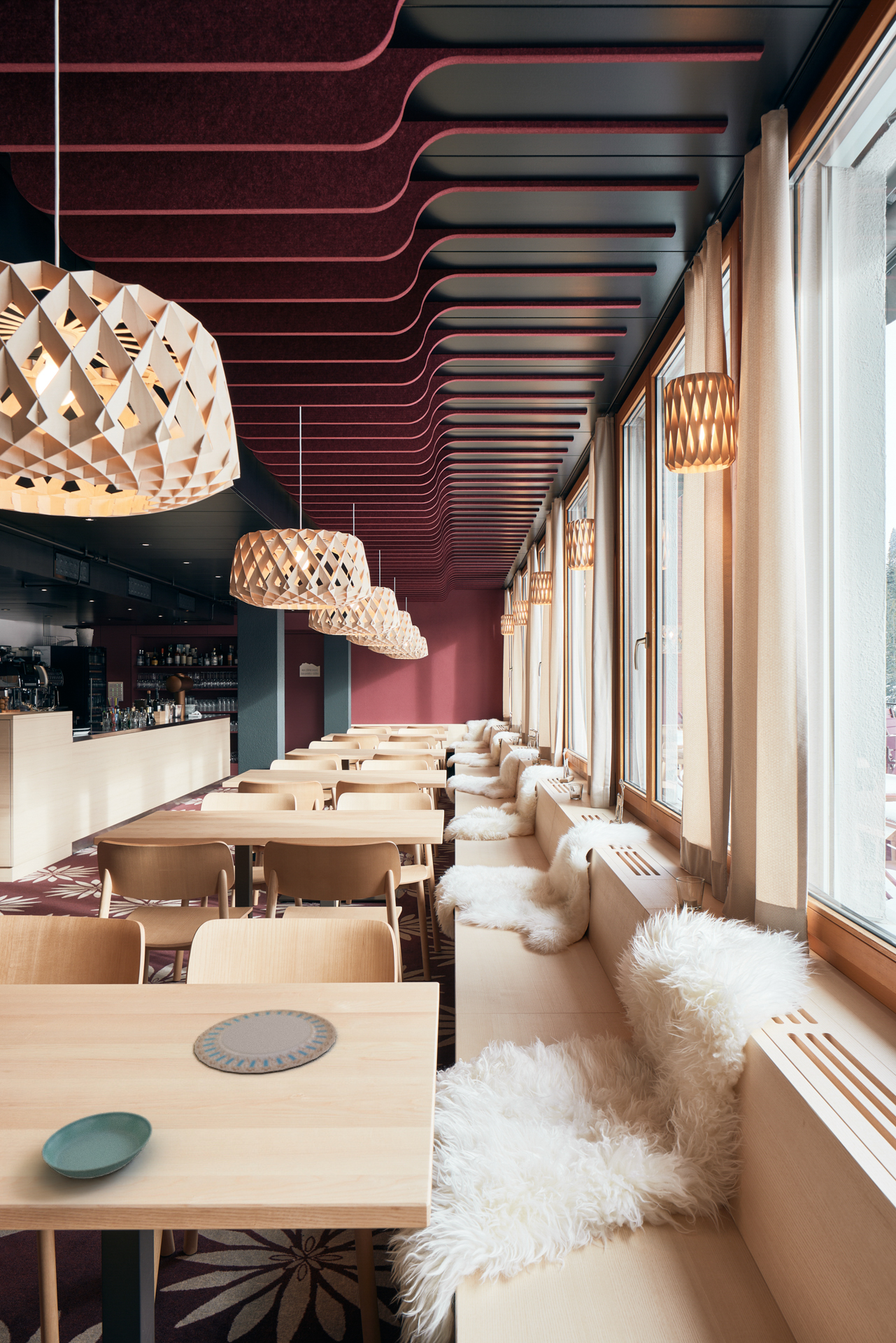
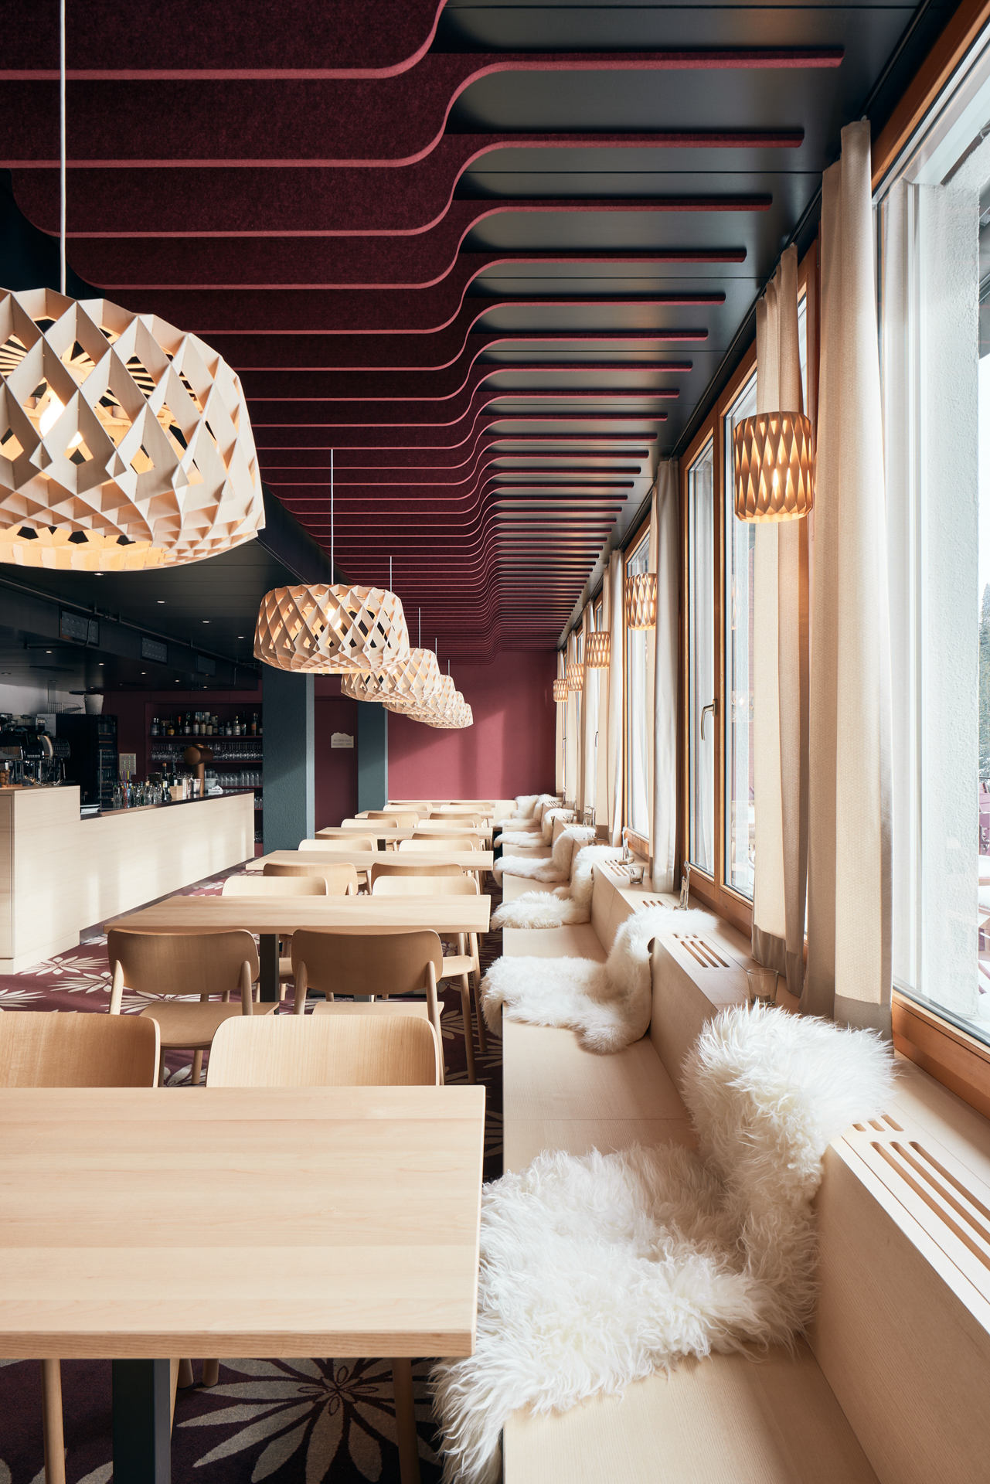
- saucer (98, 1147)
- chinaware (266, 1035)
